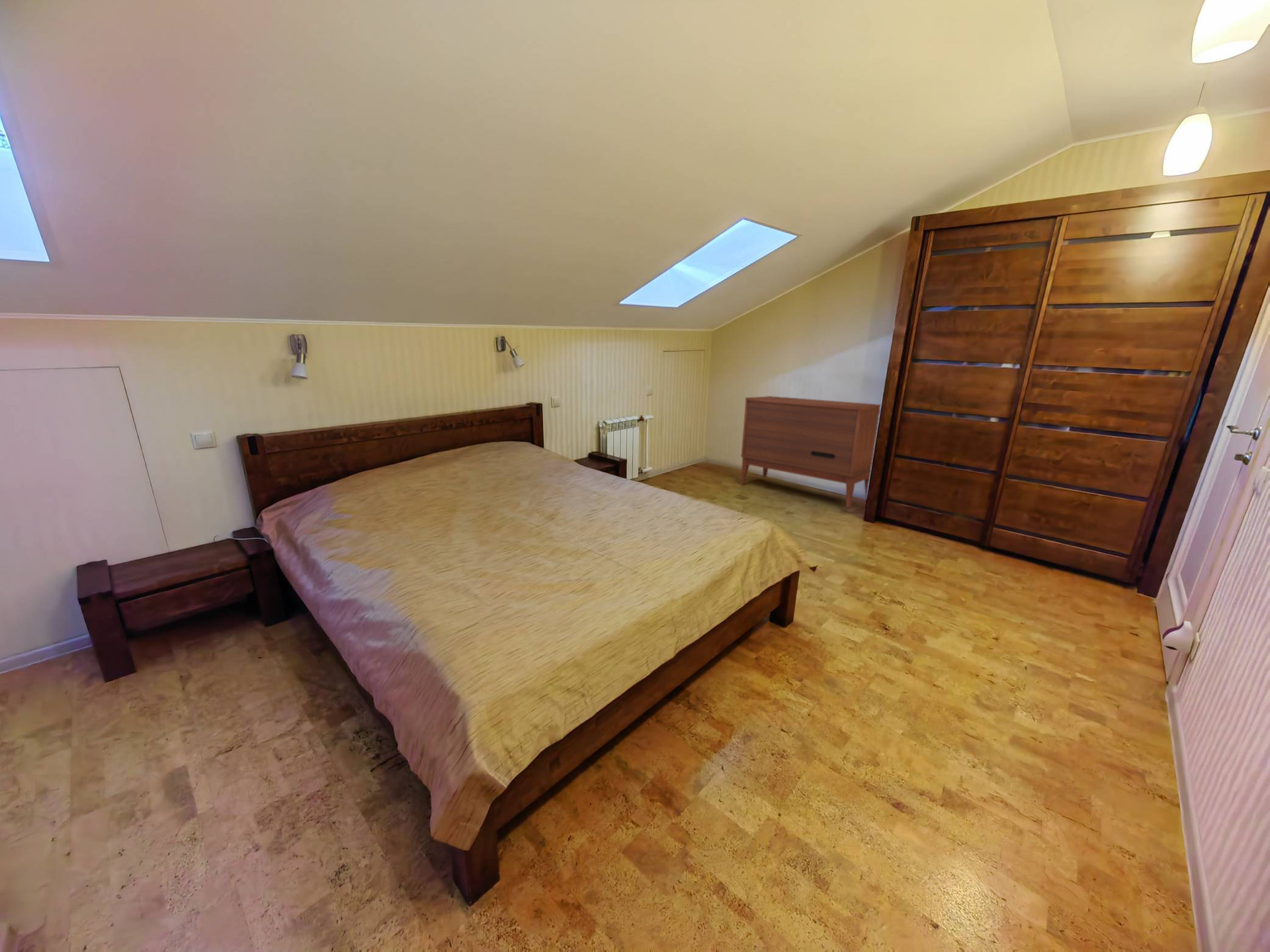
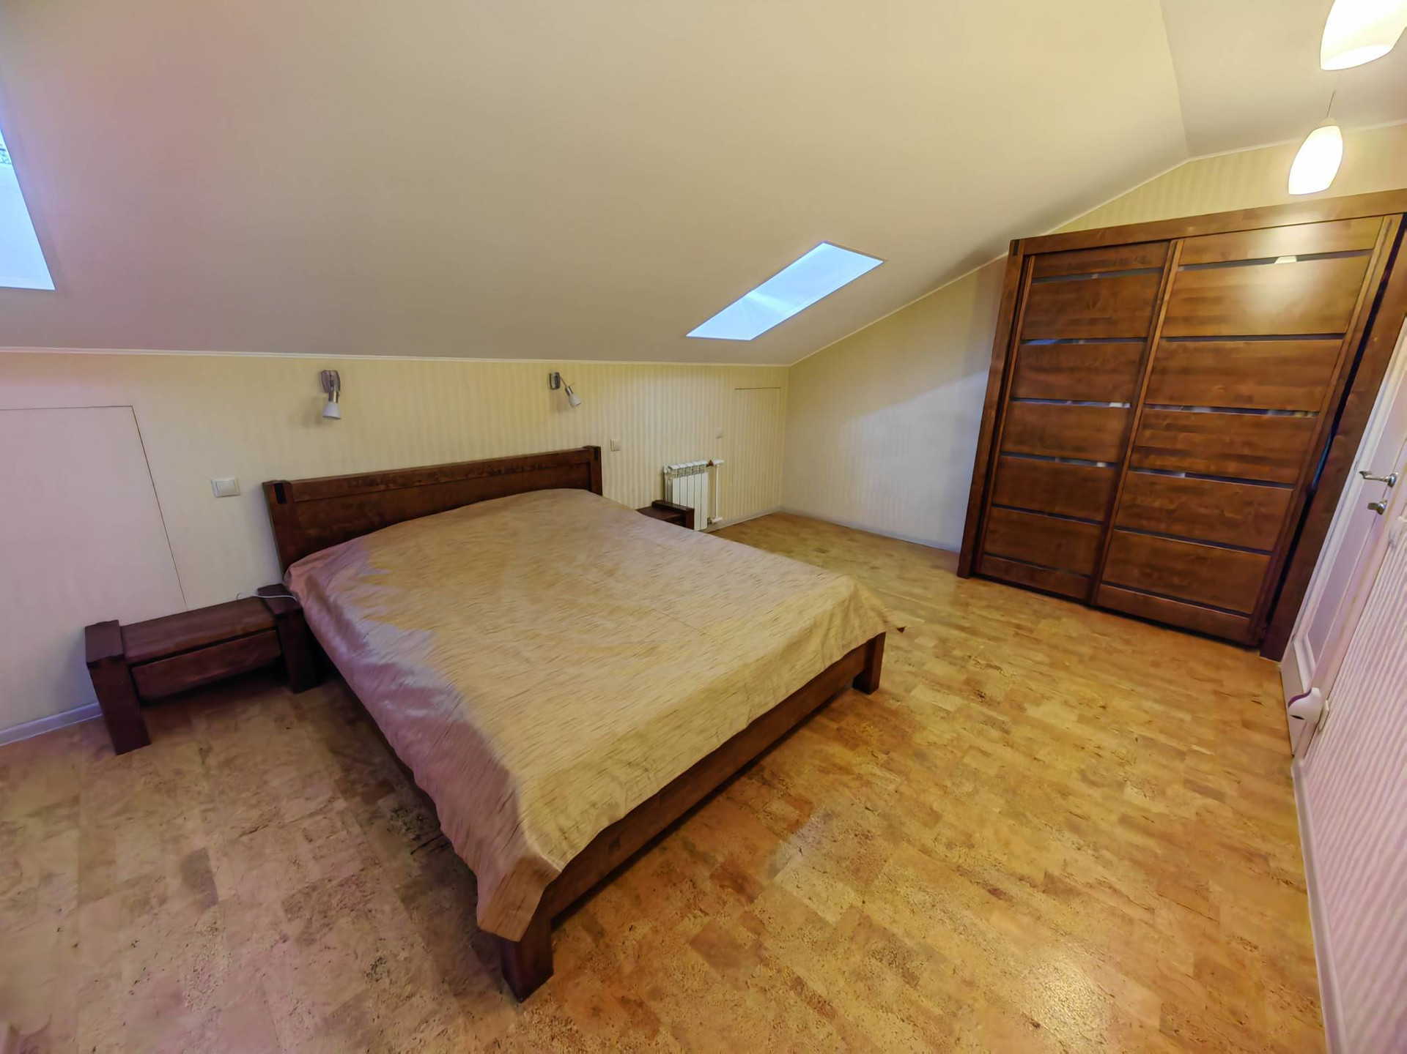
- dresser (806, 447)
